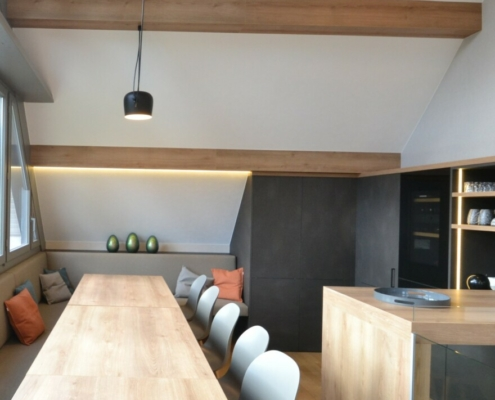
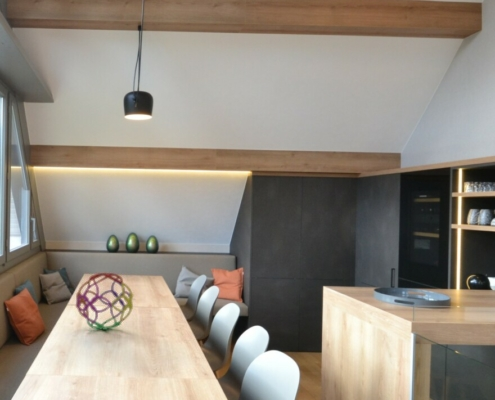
+ decorative orb (104, 301)
